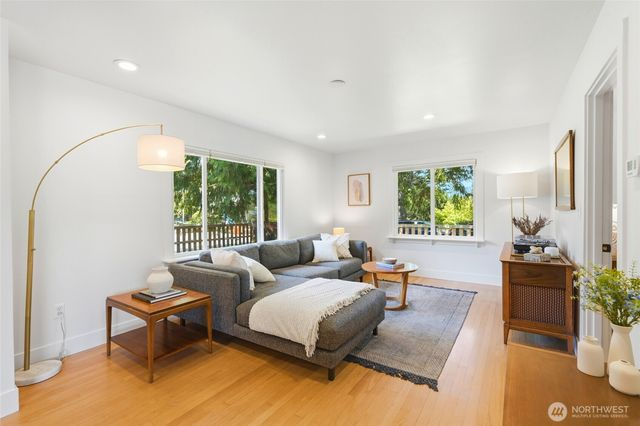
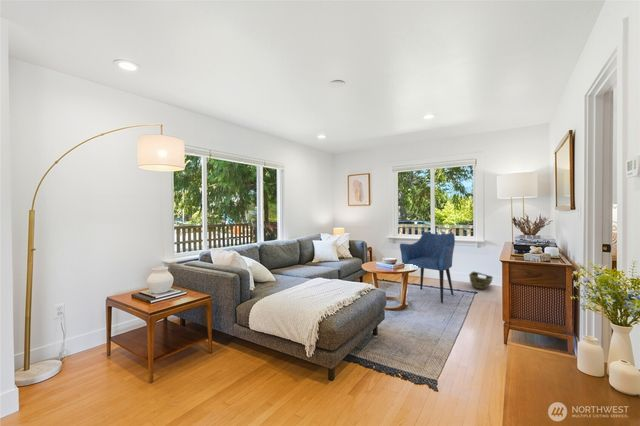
+ armchair (431, 263)
+ woven basket (480, 280)
